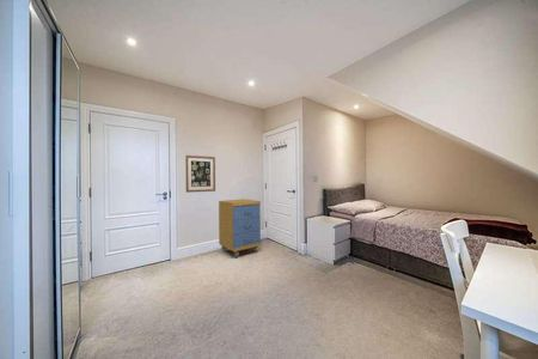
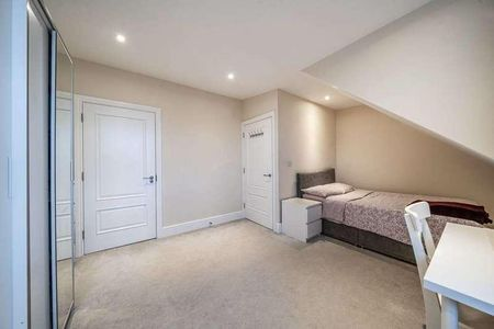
- wall art (201, 174)
- storage cabinet (239, 225)
